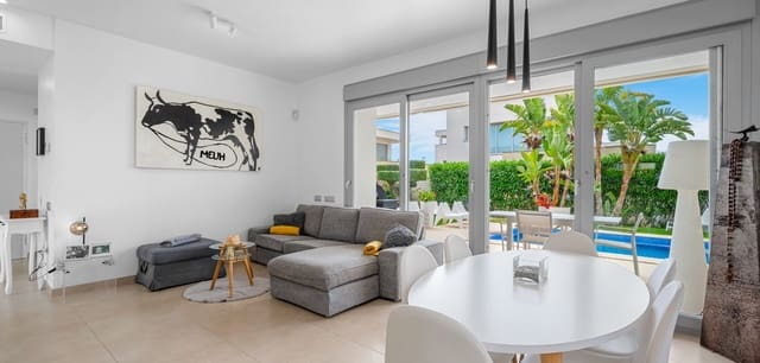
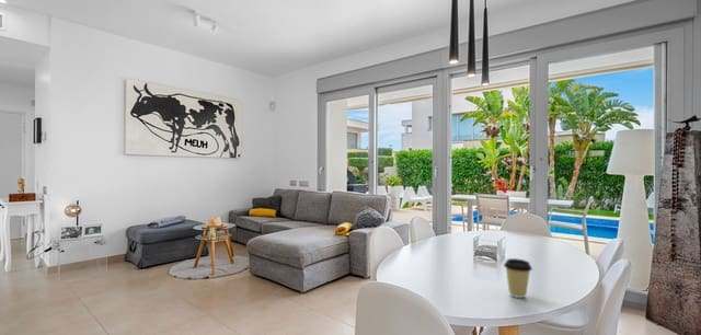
+ coffee cup (517, 278)
